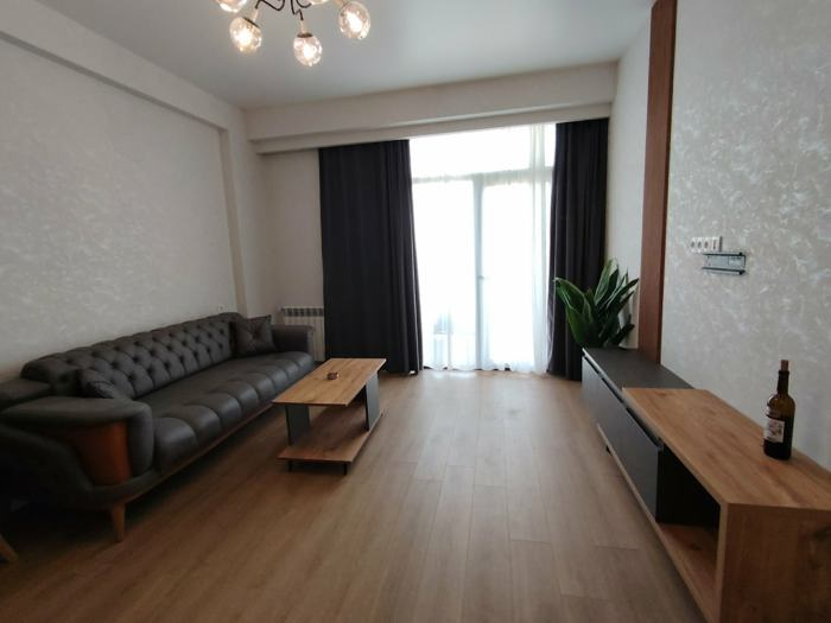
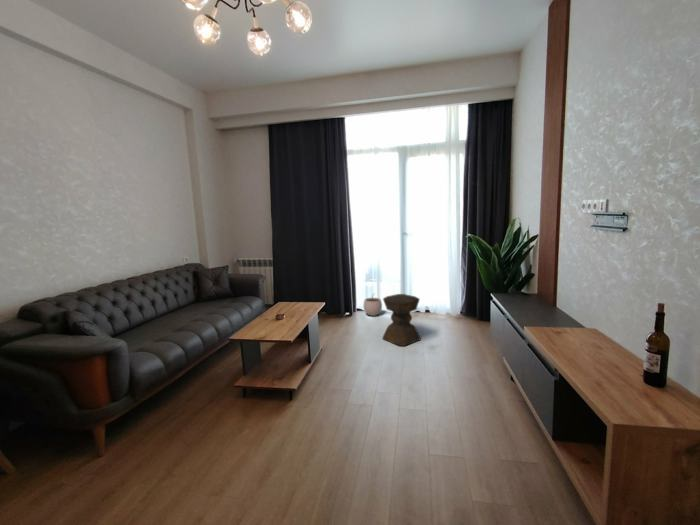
+ plant pot (372, 303)
+ stool (401, 317)
